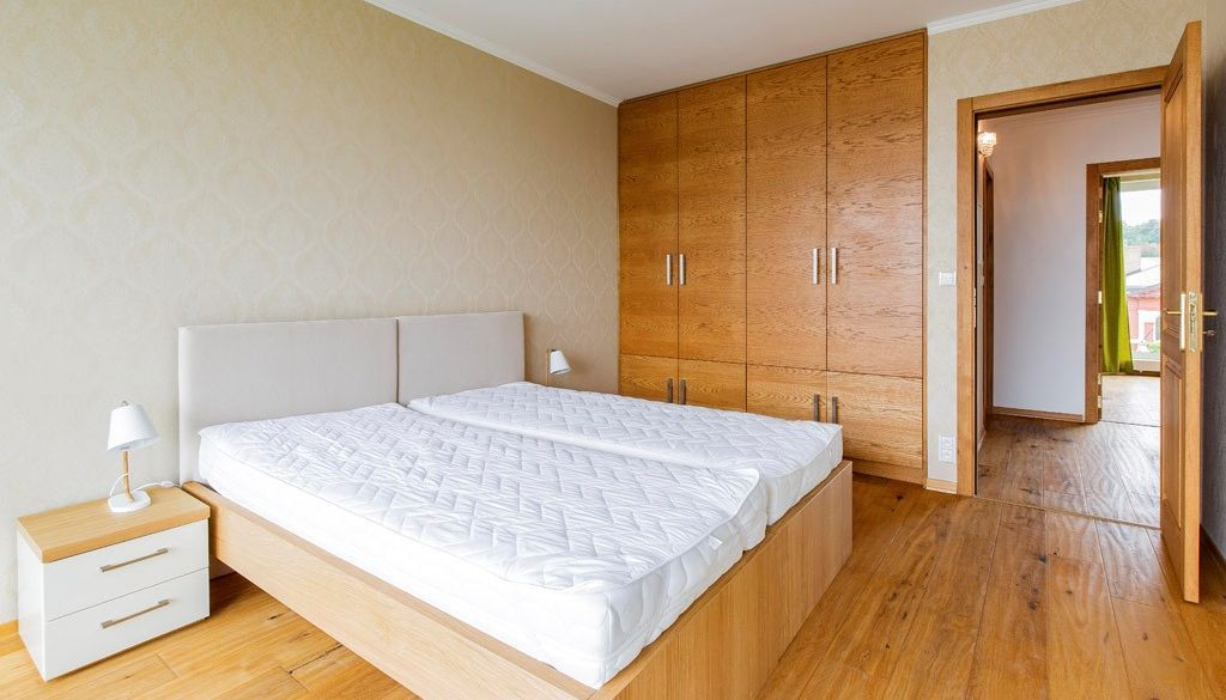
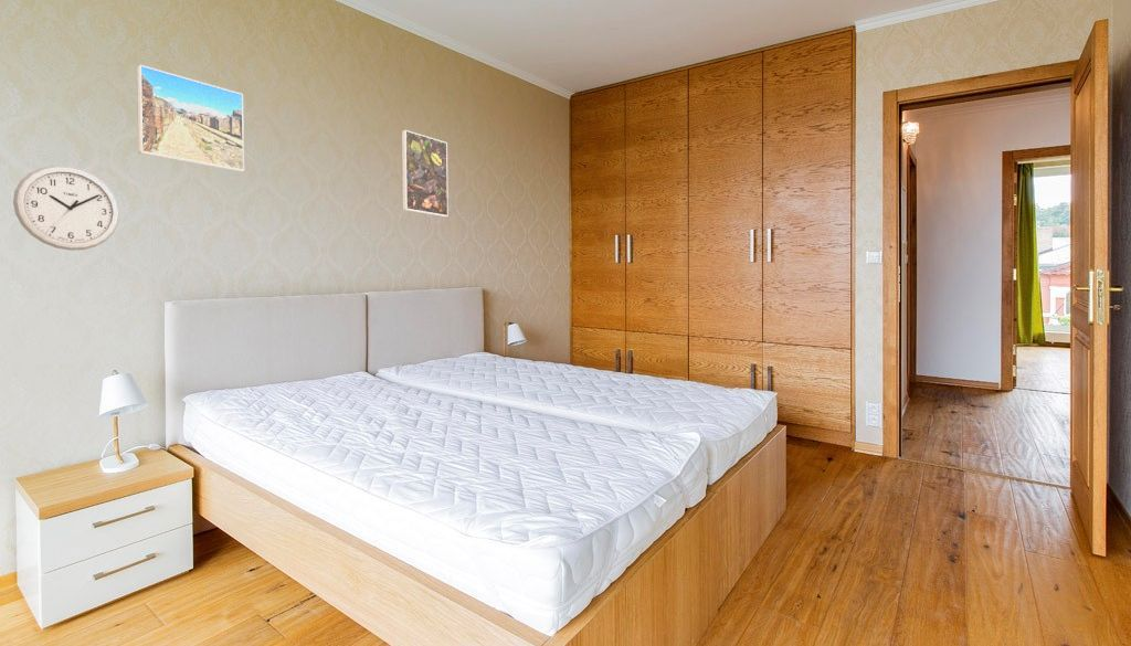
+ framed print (193, 121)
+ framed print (425, 174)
+ wall clock (70, 208)
